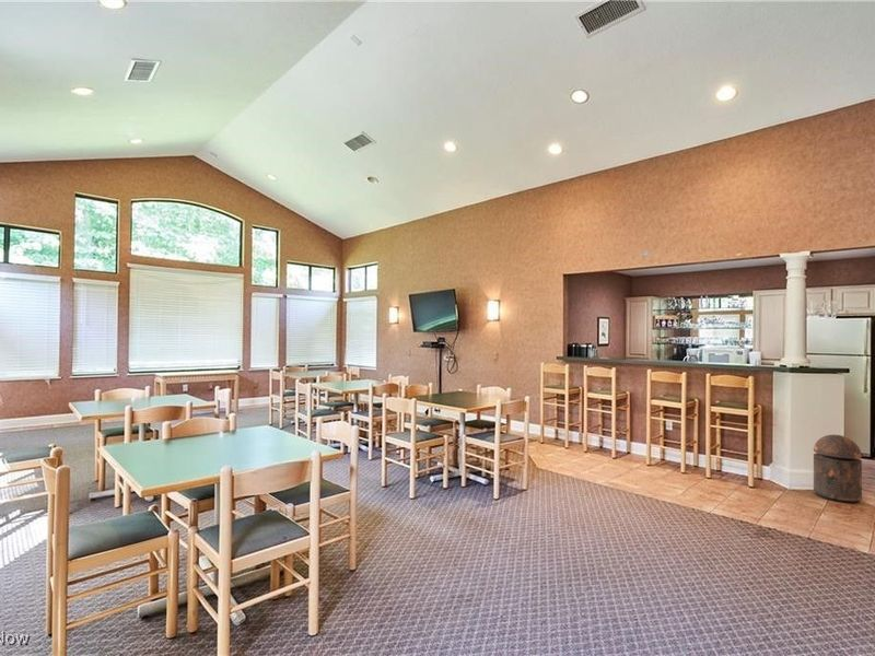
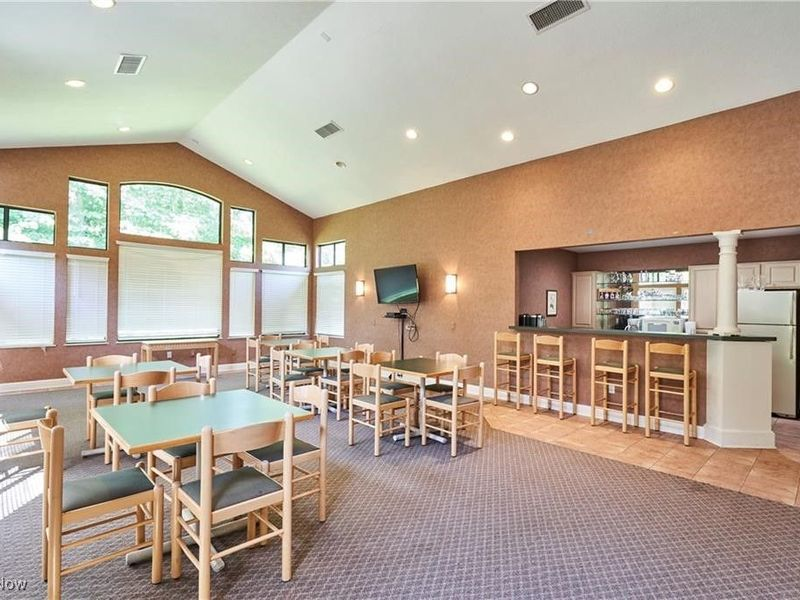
- trash can (837, 466)
